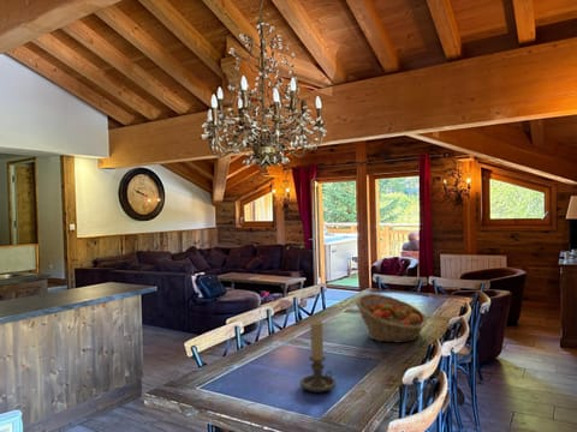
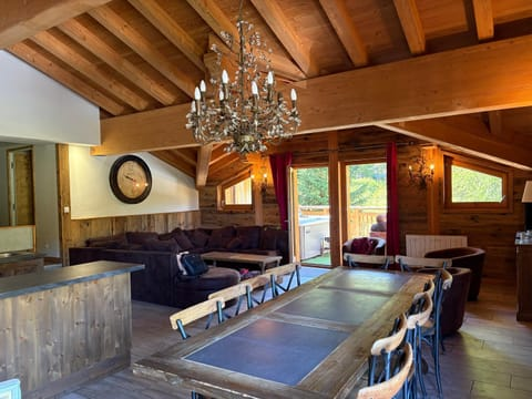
- candle holder (319, 353)
- fruit basket (391, 316)
